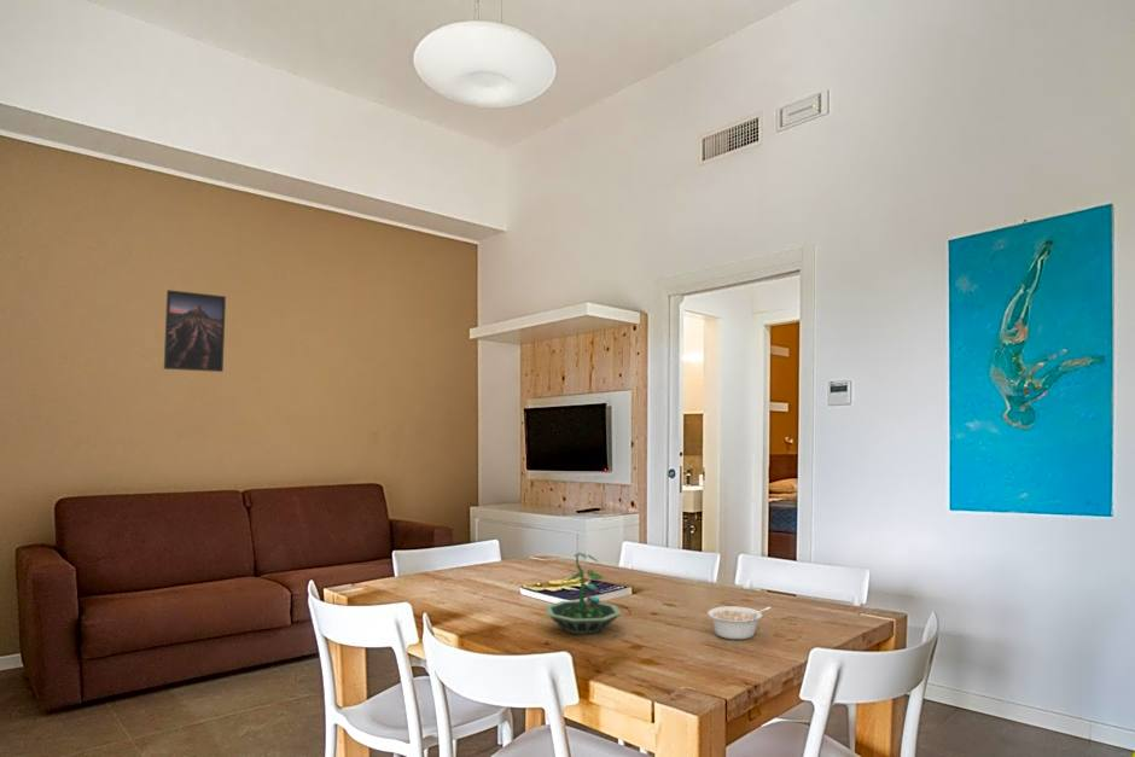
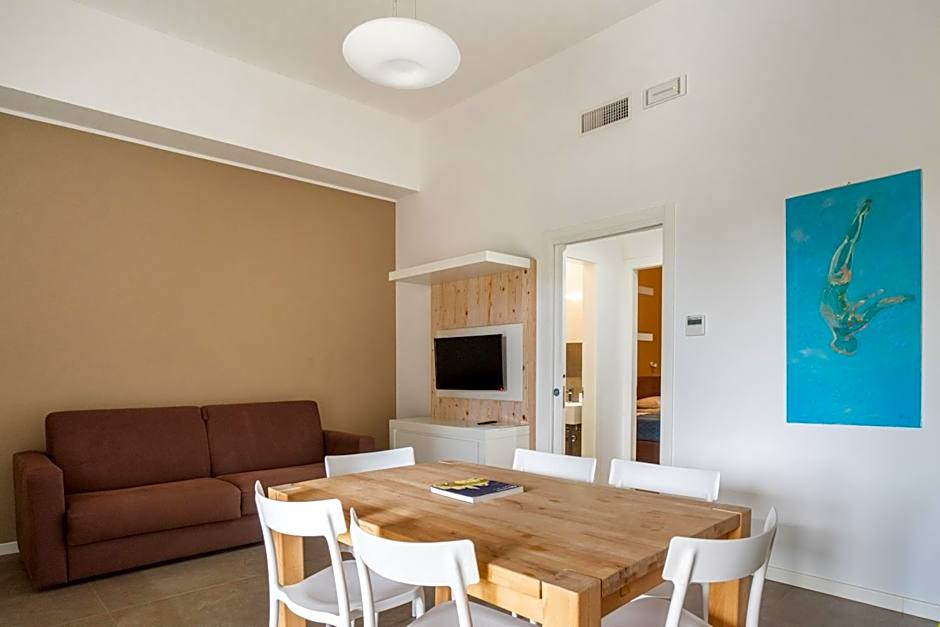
- terrarium (581, 569)
- legume (735, 621)
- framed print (194, 331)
